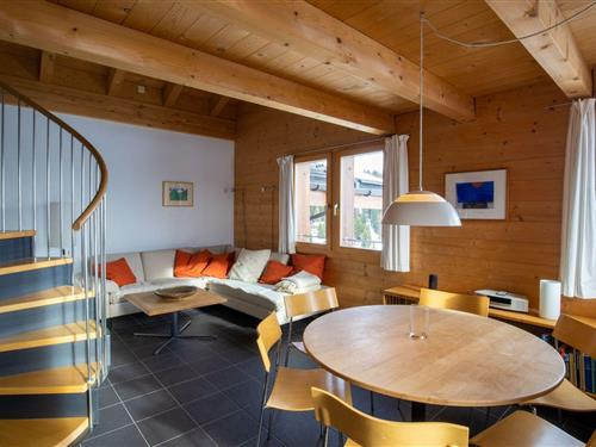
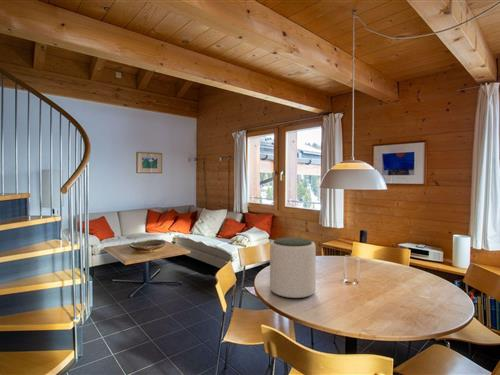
+ plant pot (292, 266)
